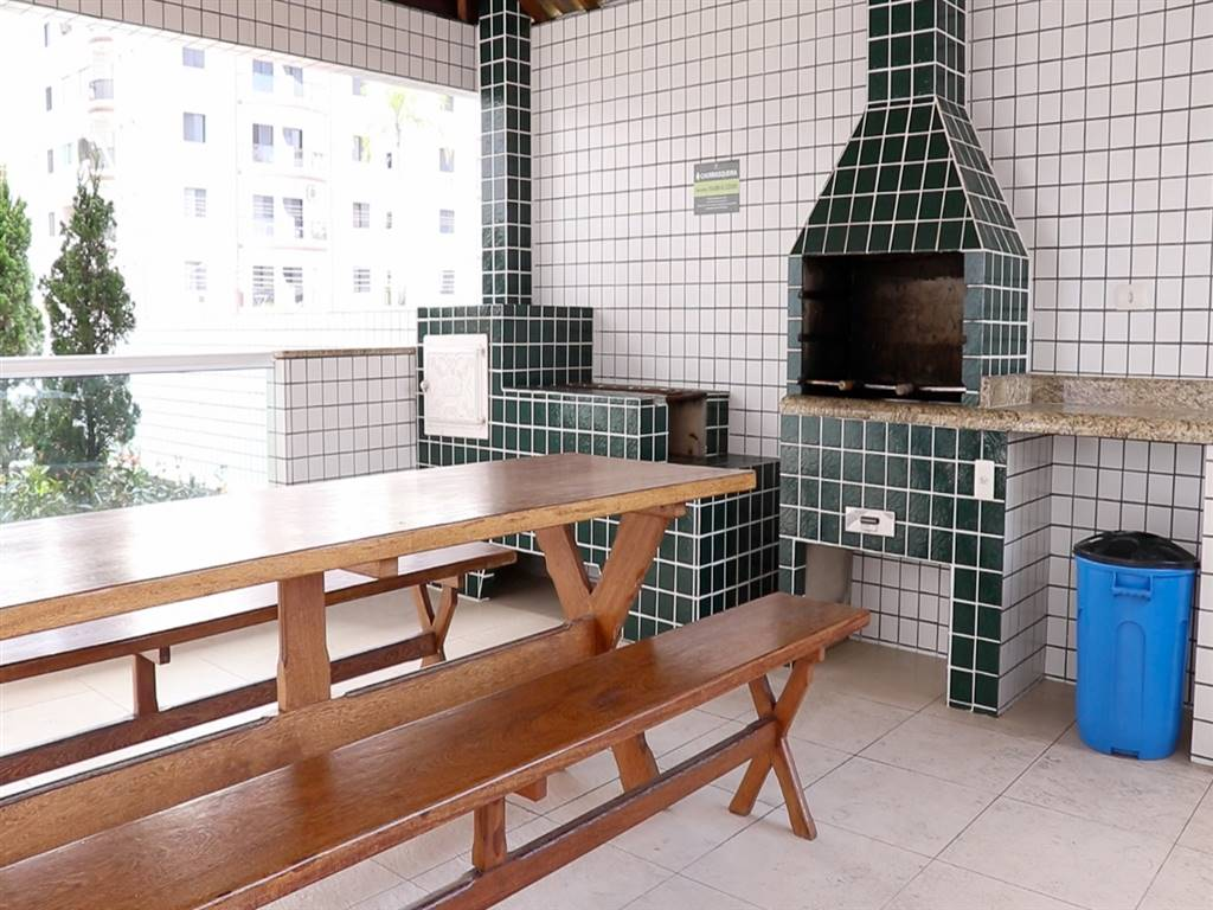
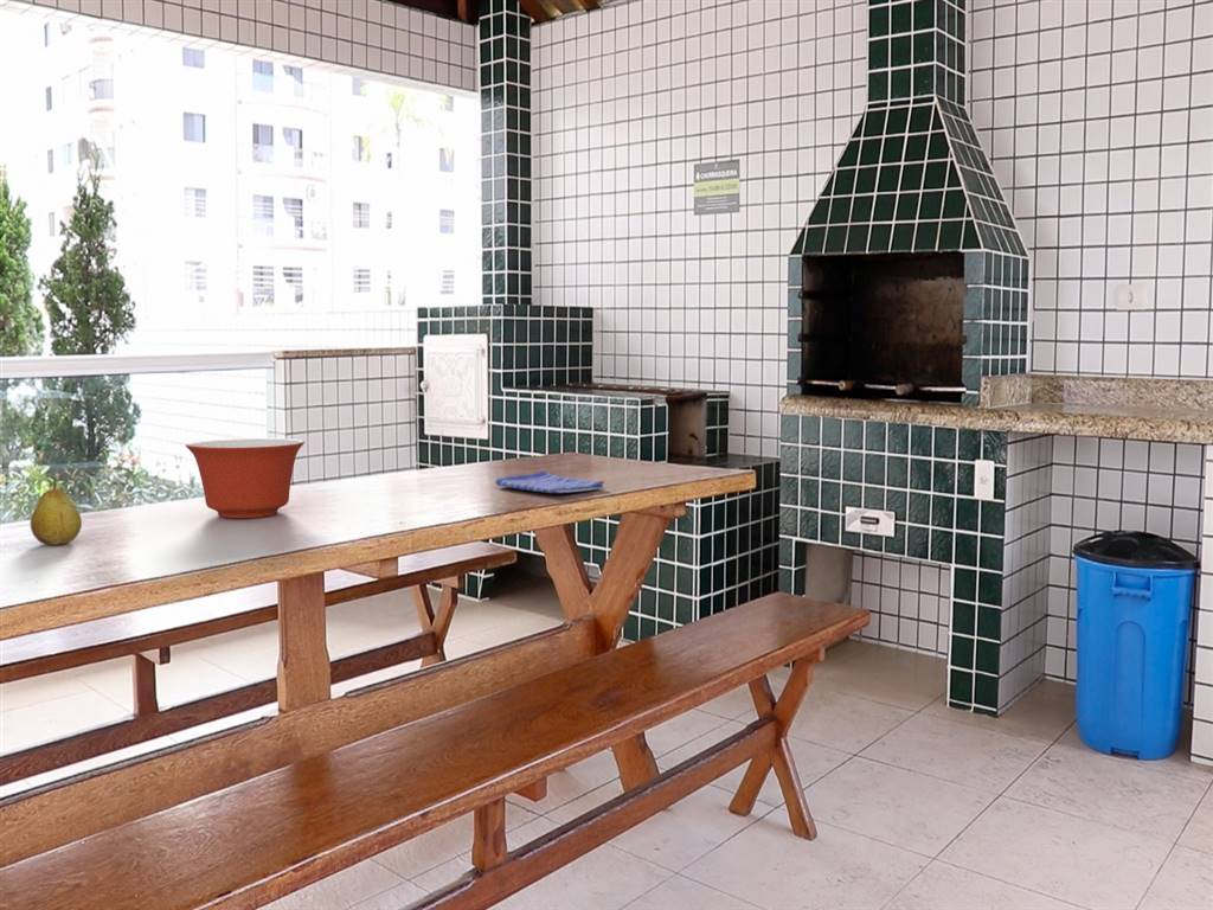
+ mixing bowl (246, 478)
+ dish towel (548, 482)
+ fruit (56, 512)
